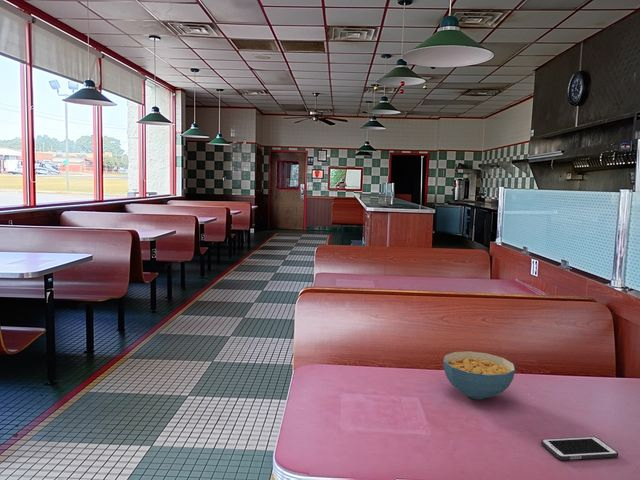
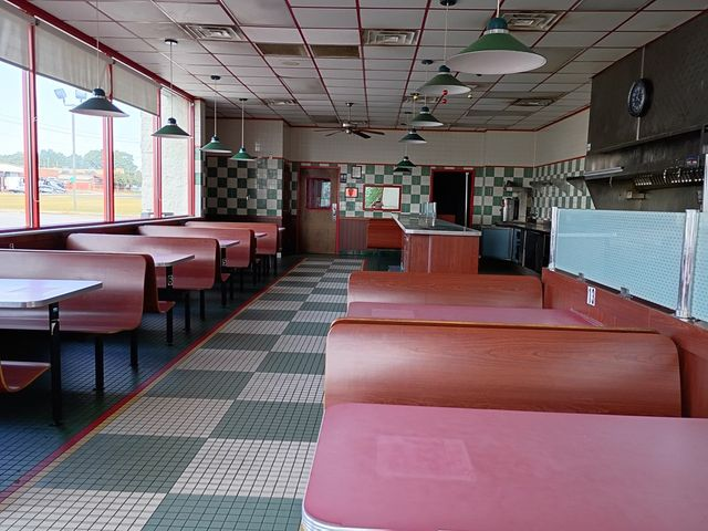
- cereal bowl (477, 378)
- cell phone (578, 448)
